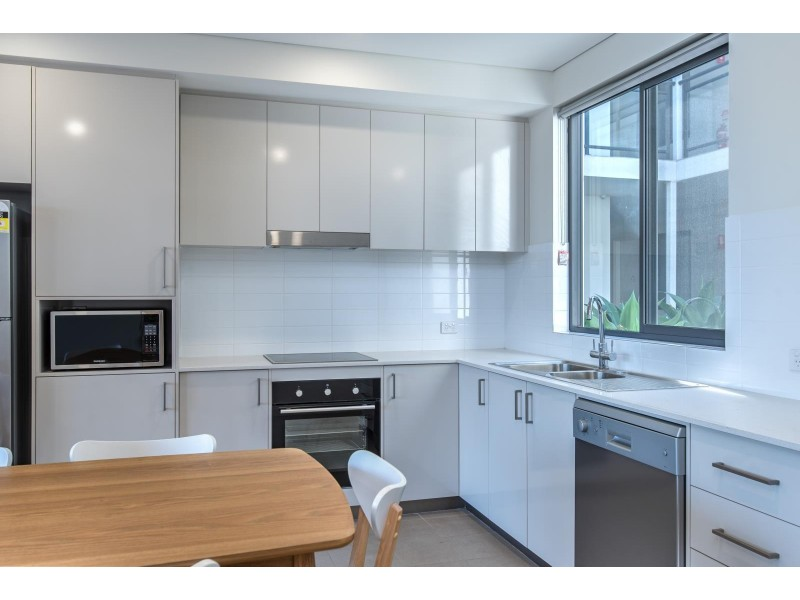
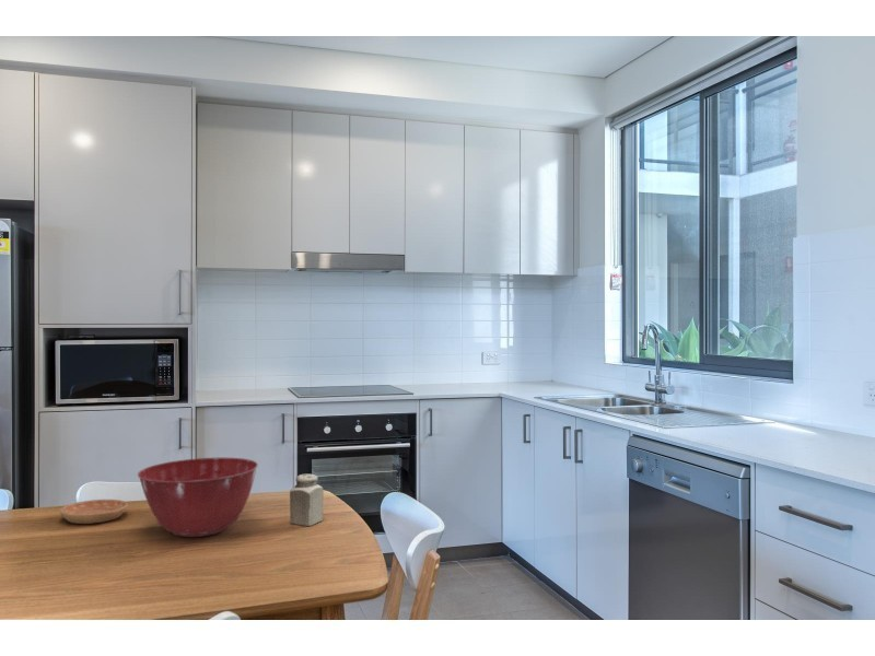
+ mixing bowl (199, 497)
+ salt shaker (306, 497)
+ saucer (94, 512)
